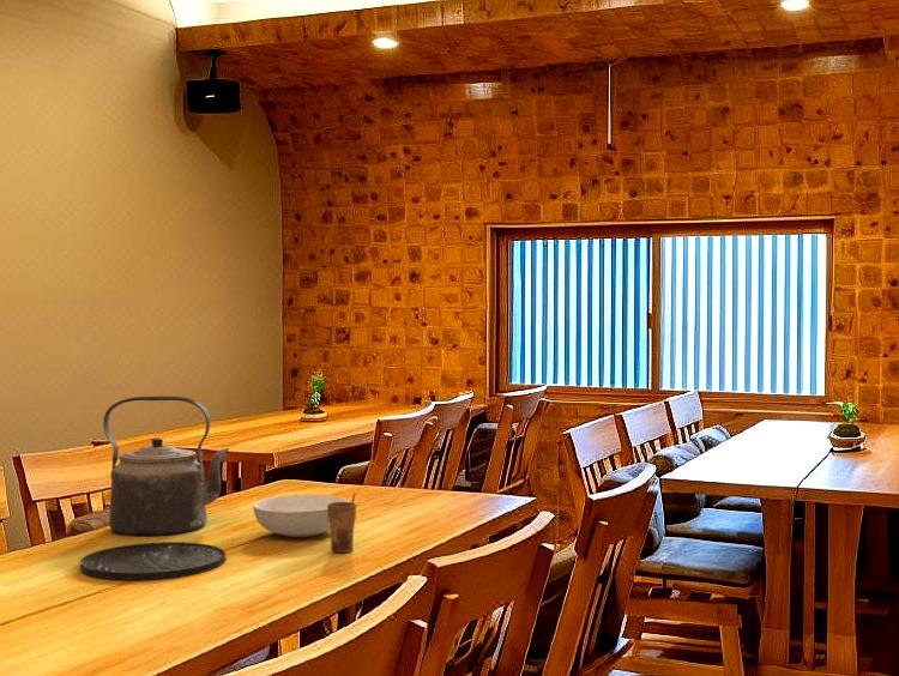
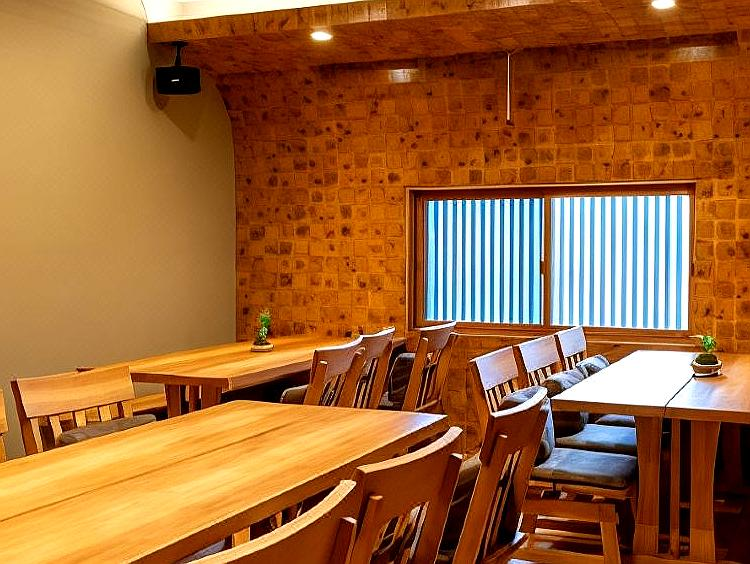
- plate (153, 560)
- kettle (167, 461)
- cup (342, 521)
- serving bowl (301, 517)
